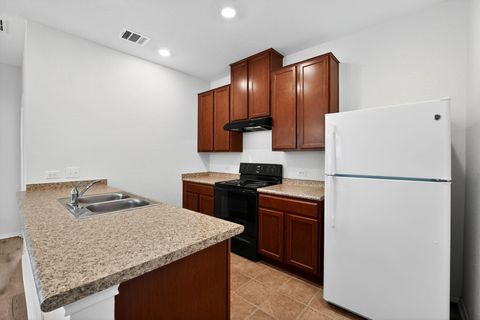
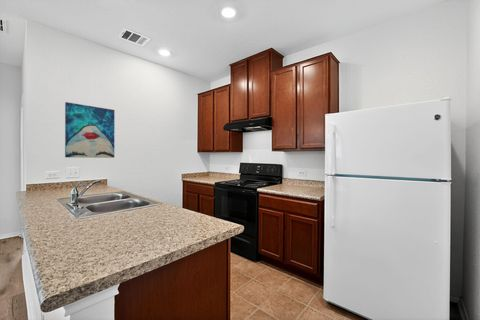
+ wall art (91, 132)
